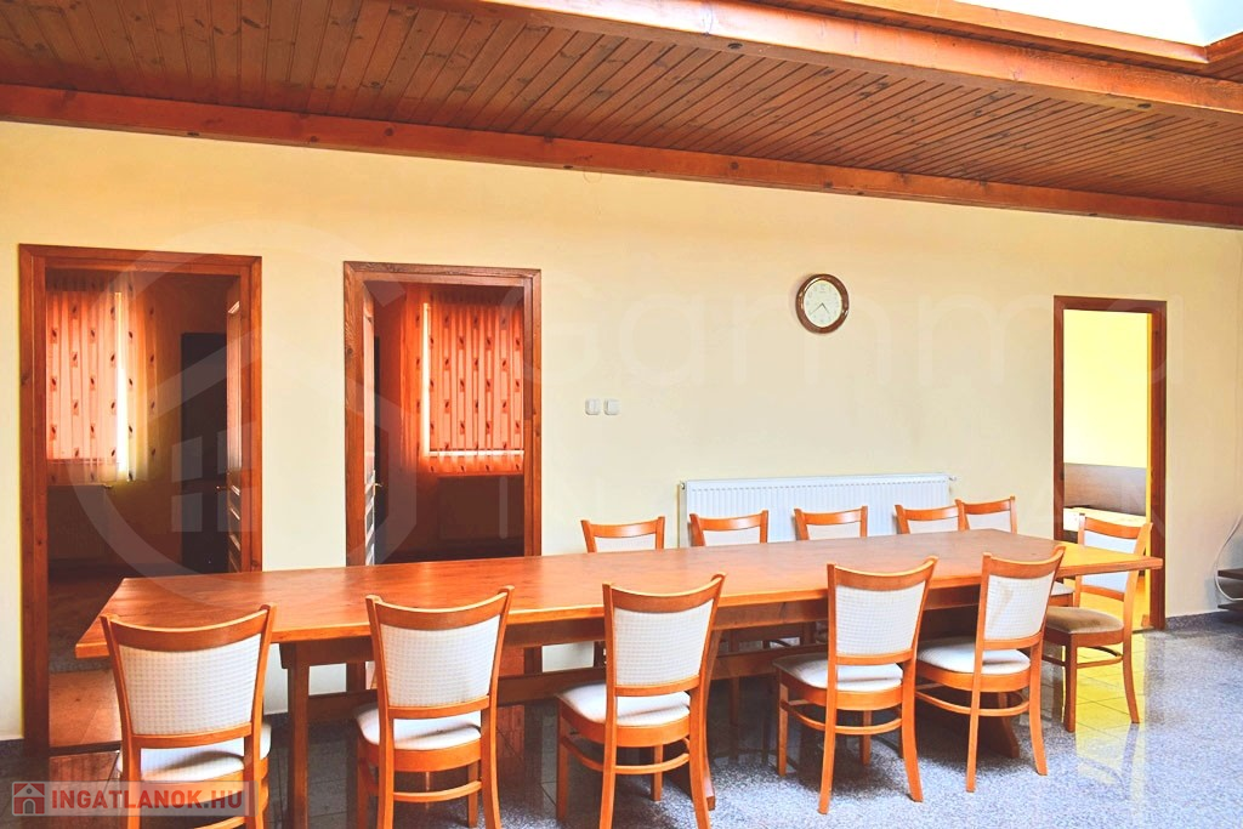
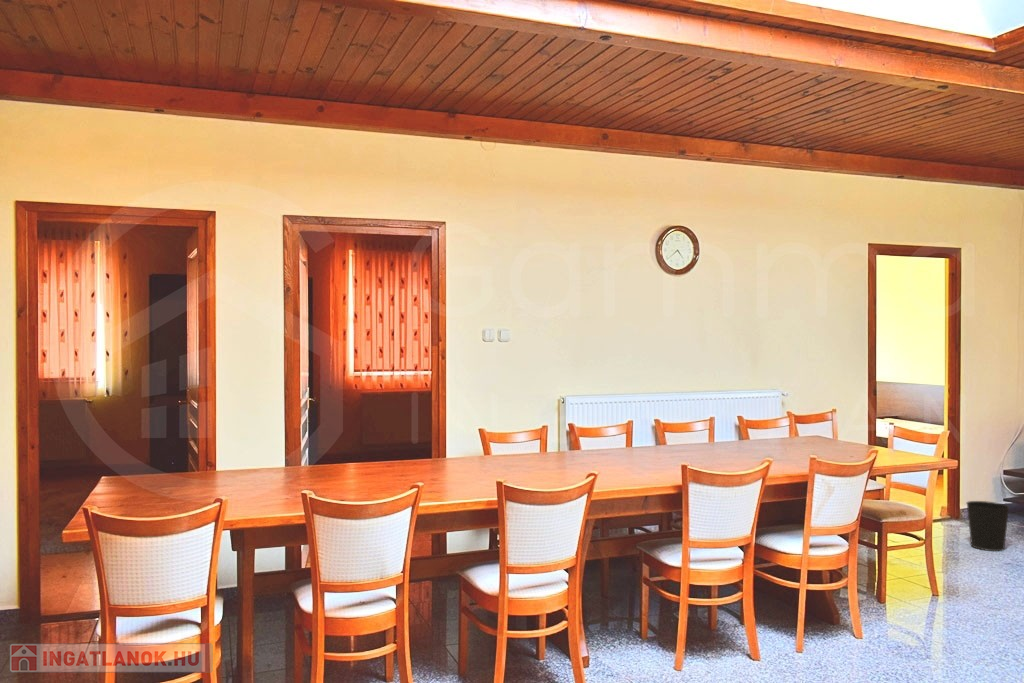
+ wastebasket (987, 526)
